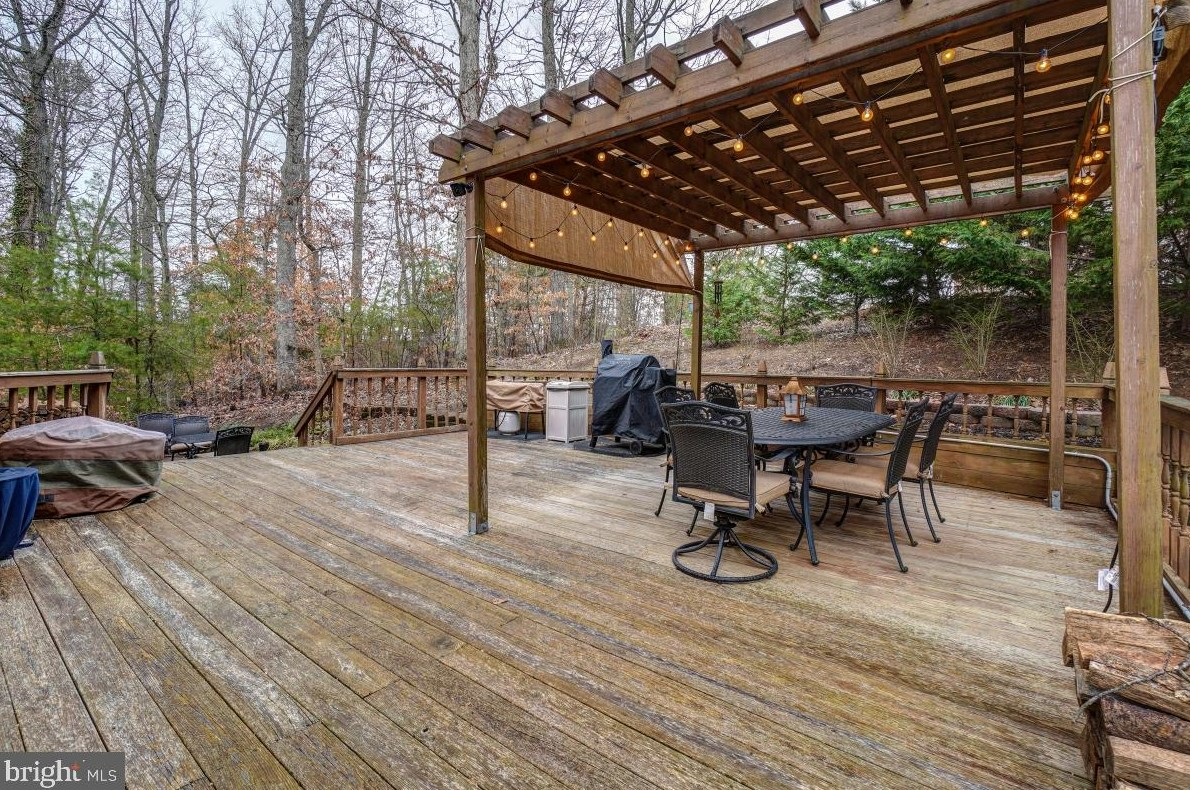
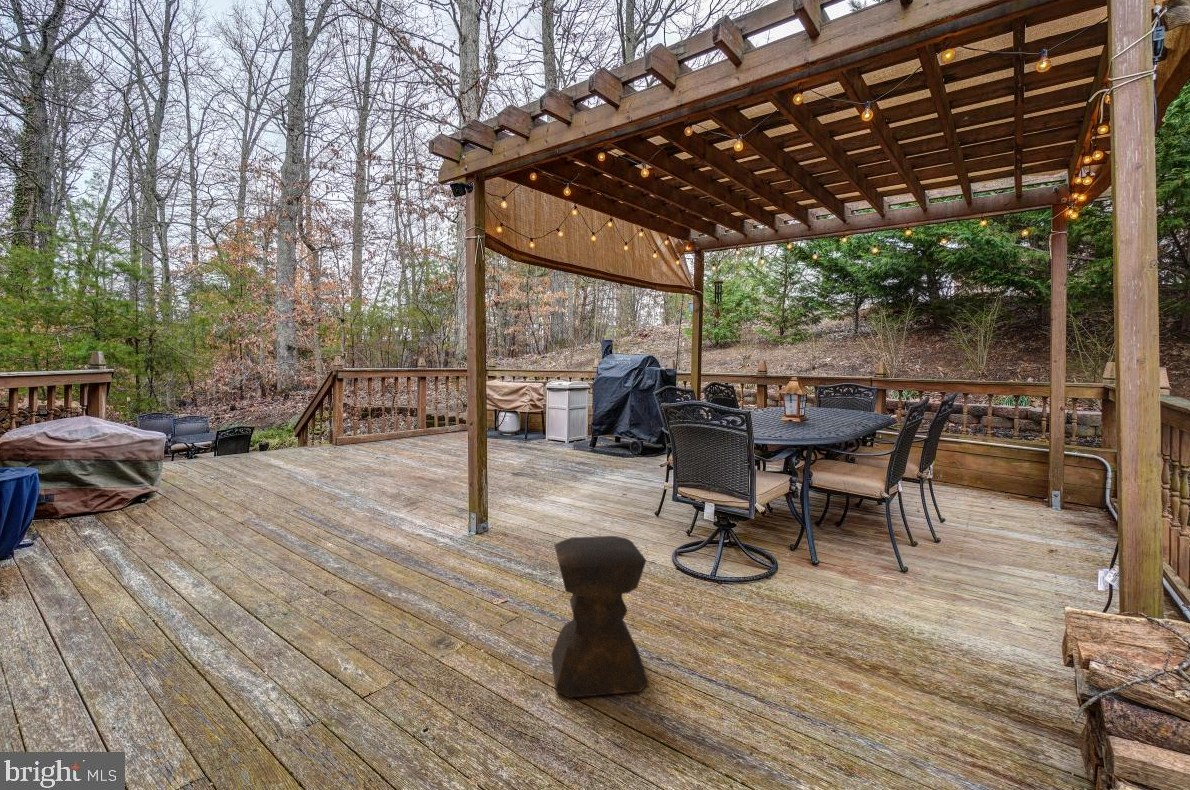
+ stool (597, 607)
